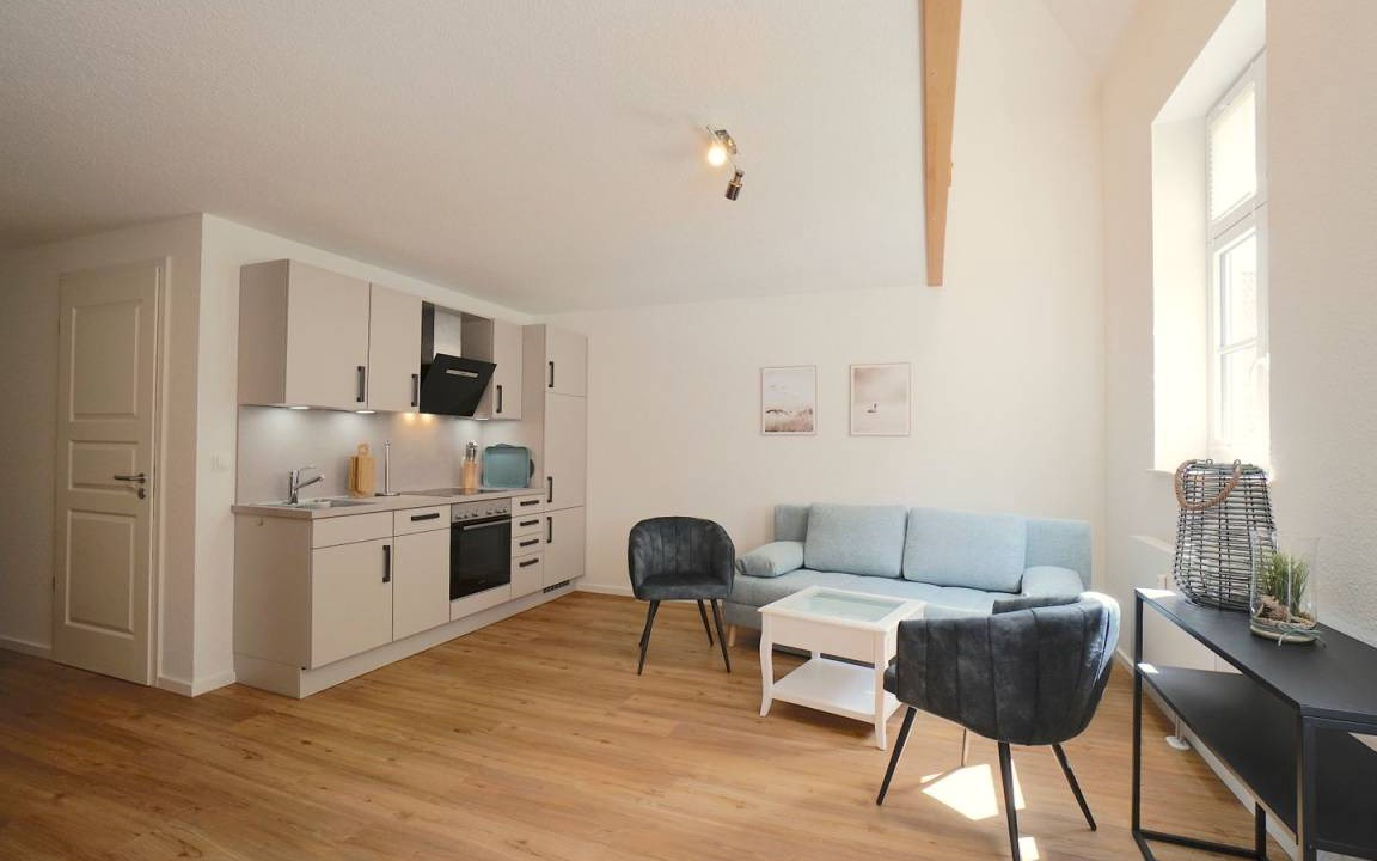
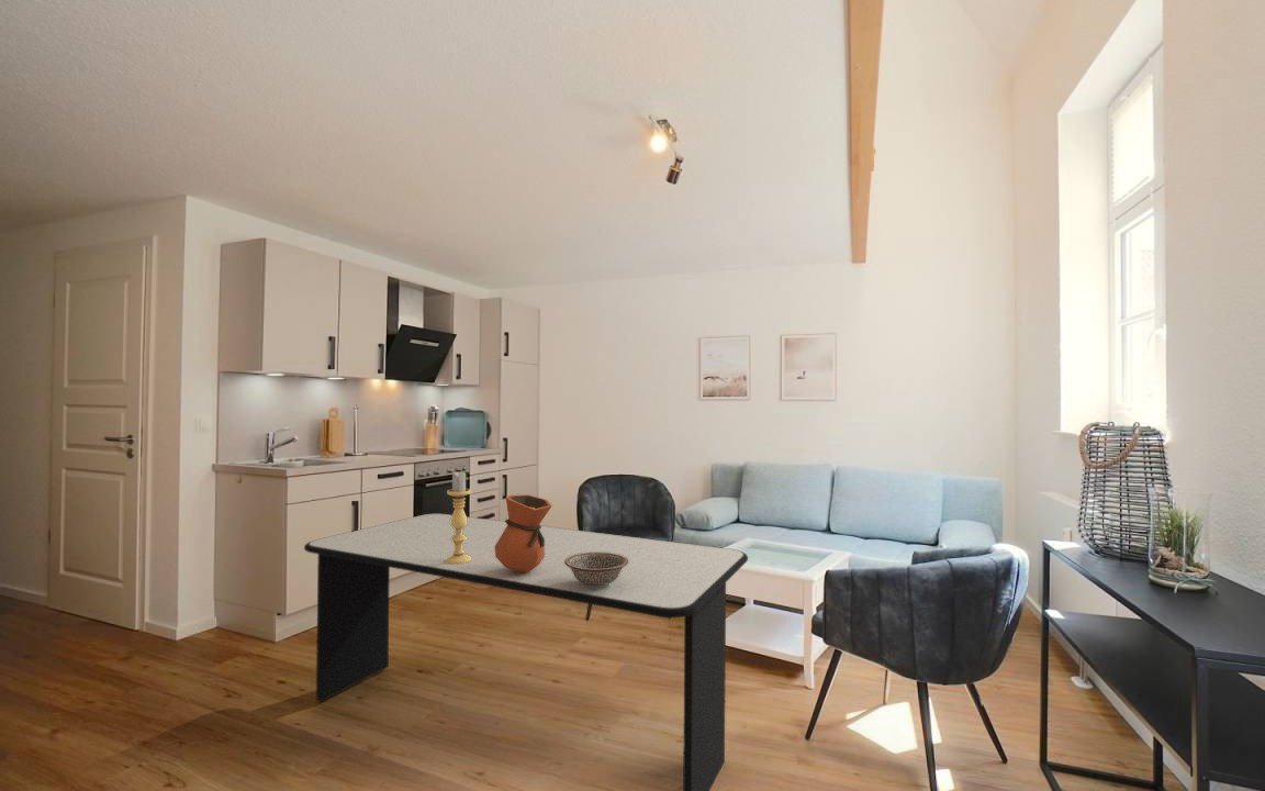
+ candle holder (458, 514)
+ decorative bowl (596, 571)
+ dining table (528, 592)
+ vase (524, 533)
